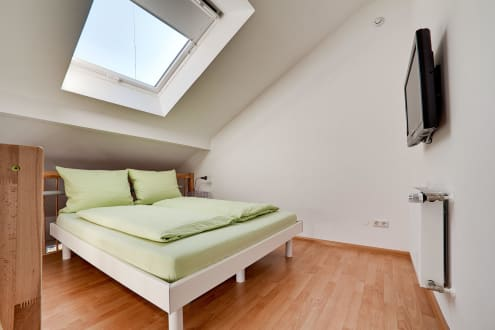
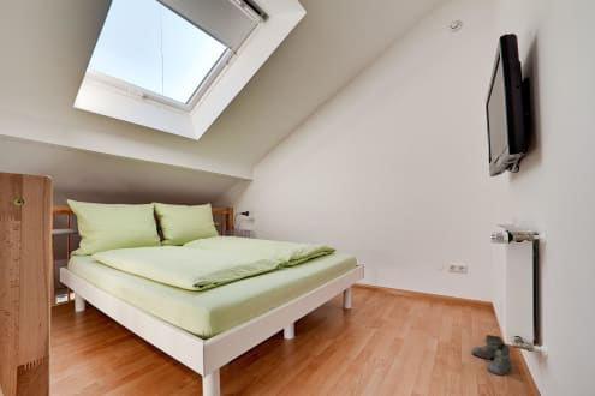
+ boots (492, 350)
